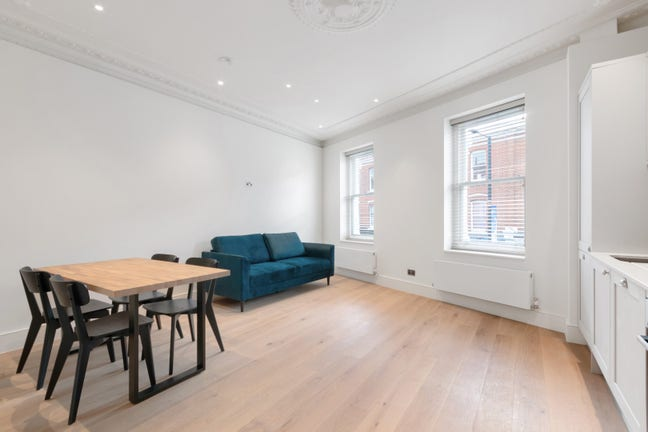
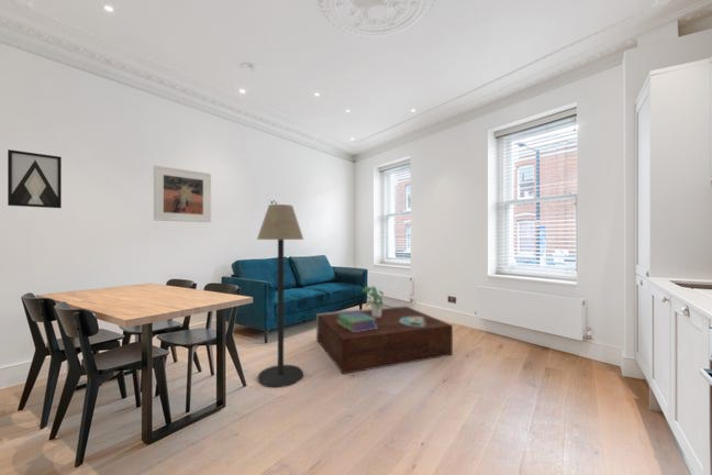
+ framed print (183, 195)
+ floor lamp (280, 290)
+ stereo (379, 332)
+ stack of books (356, 321)
+ wall art (35, 179)
+ potted plant (374, 300)
